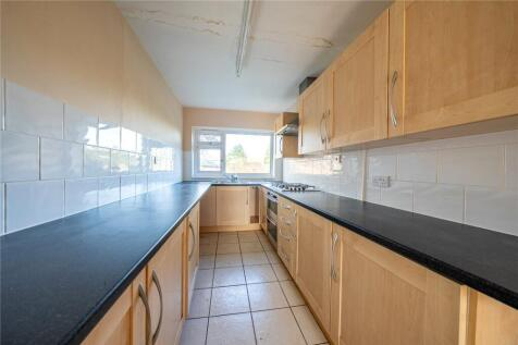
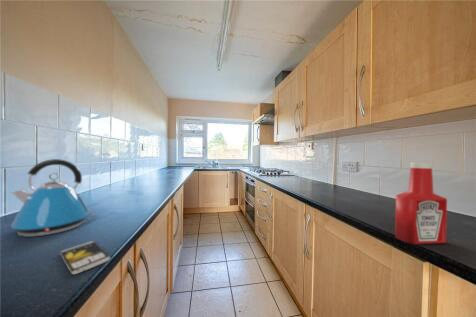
+ smartphone (84, 255)
+ soap bottle (420, 201)
+ kettle (56, 192)
